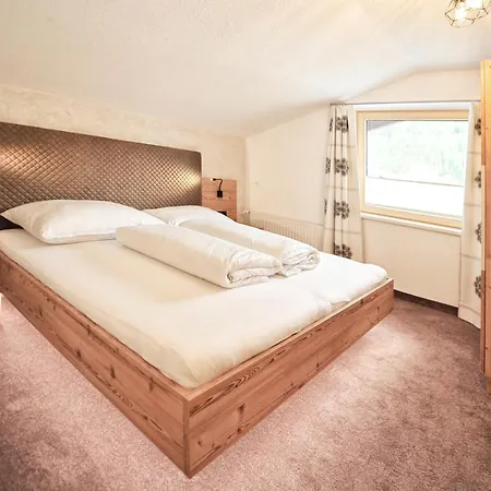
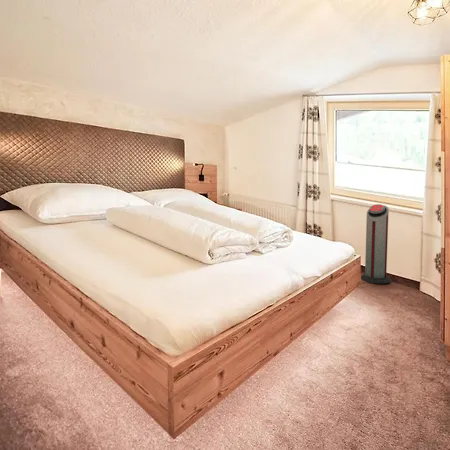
+ air purifier (376, 242)
